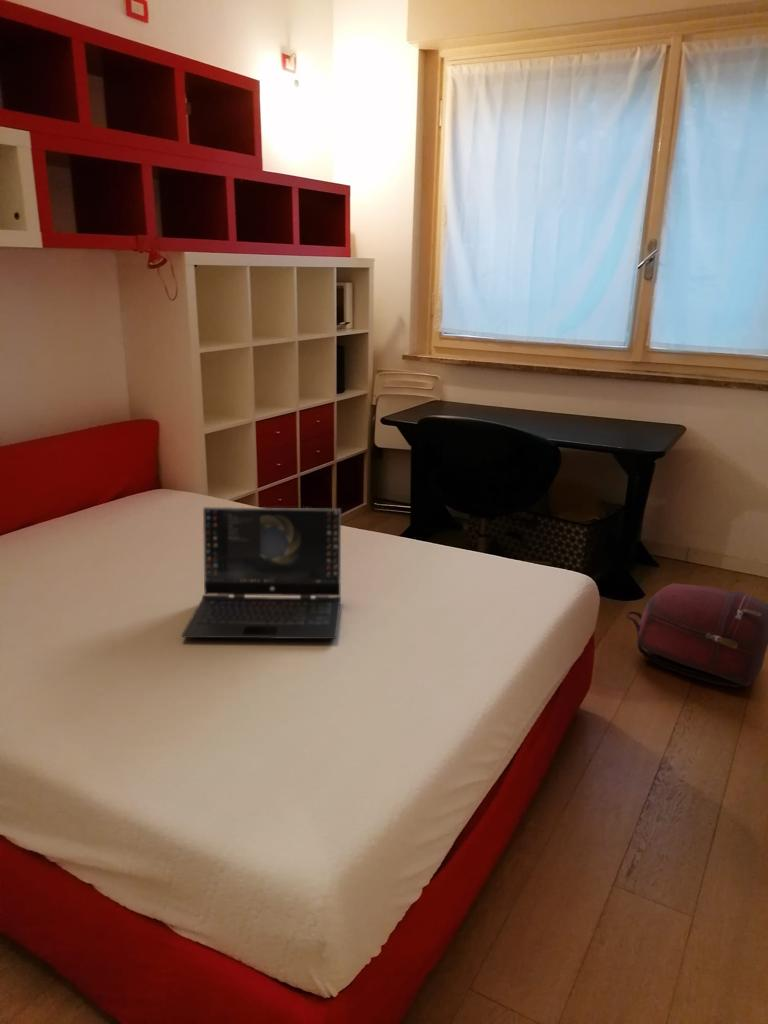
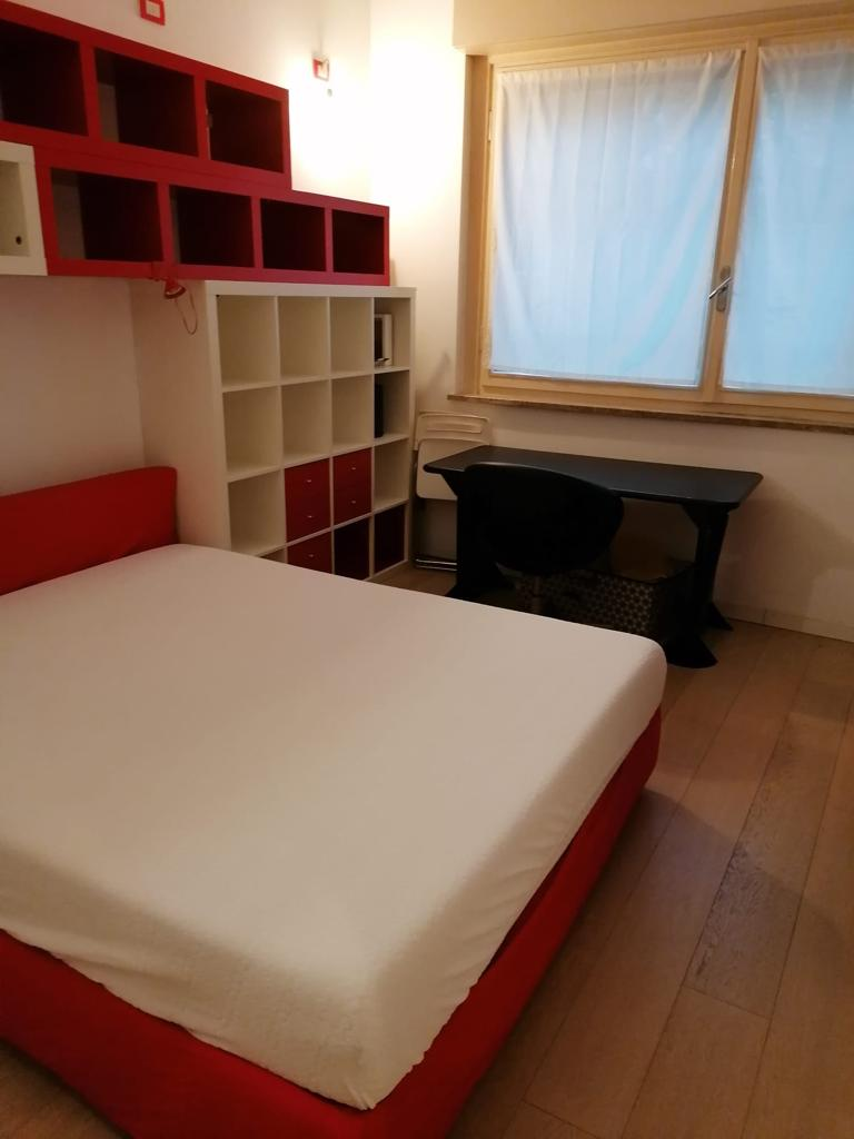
- backpack (694, 626)
- laptop (266, 571)
